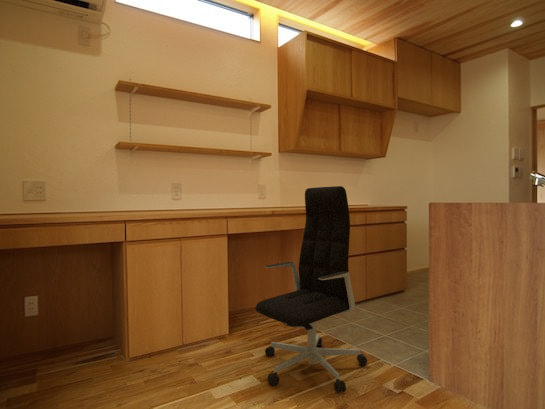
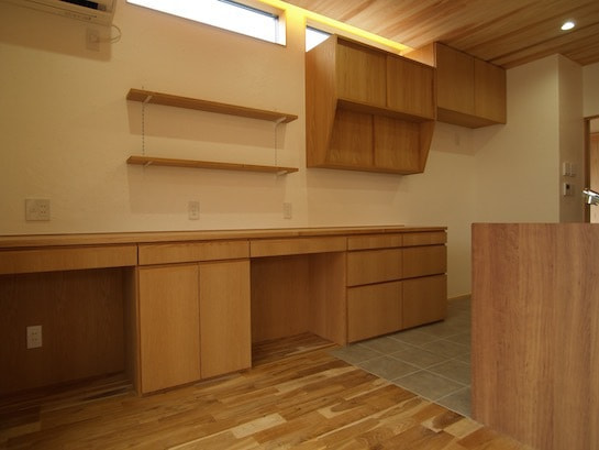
- office chair (307, 277)
